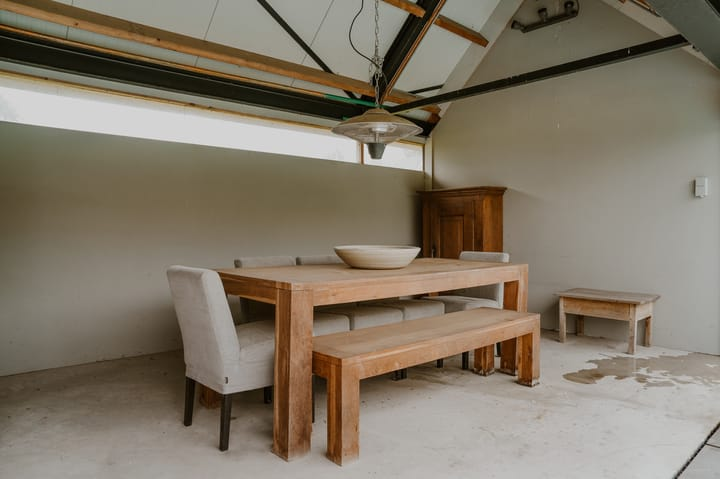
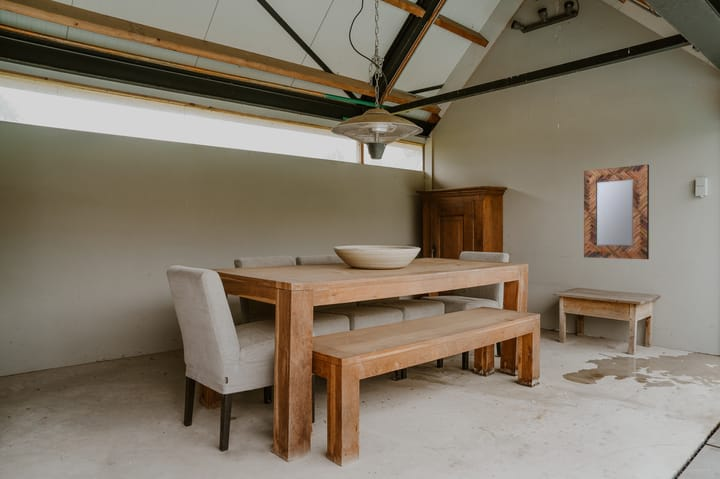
+ home mirror (614, 213)
